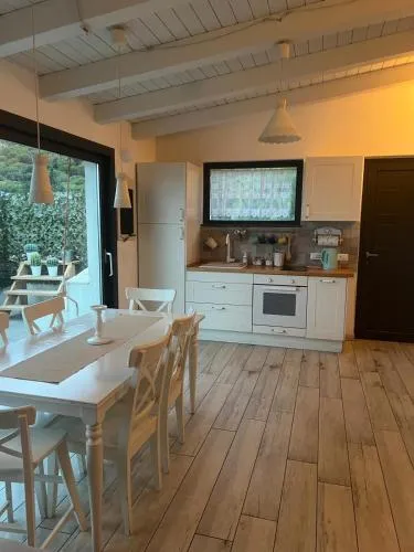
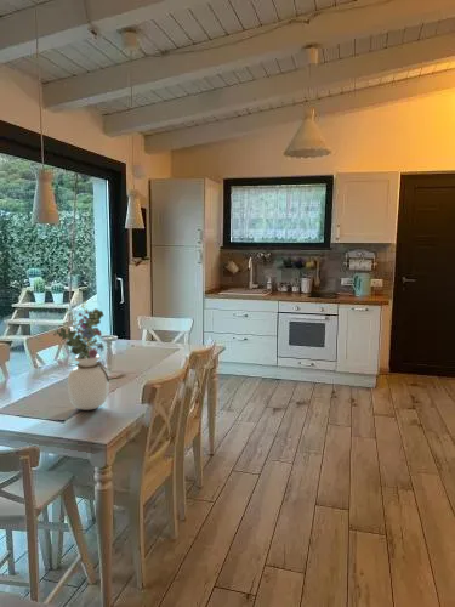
+ bouquet (90, 353)
